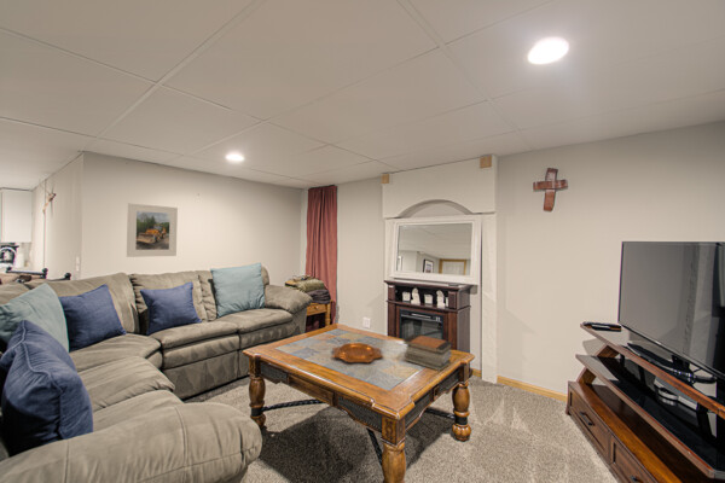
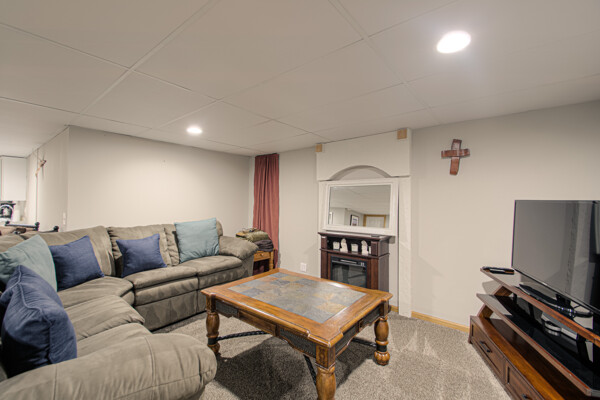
- decorative bowl (356, 351)
- book stack (427, 351)
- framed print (152, 231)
